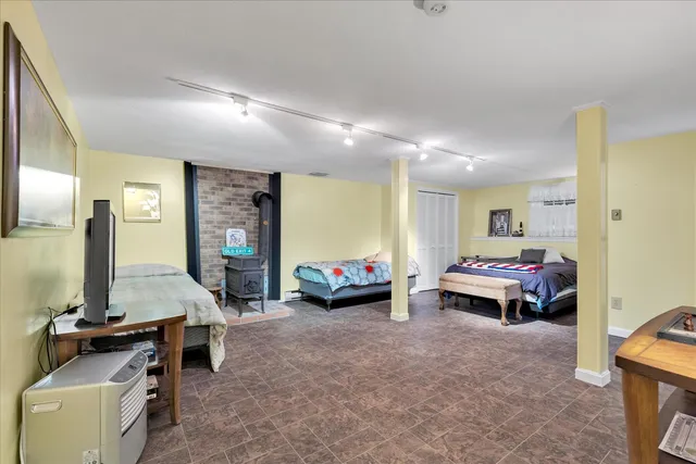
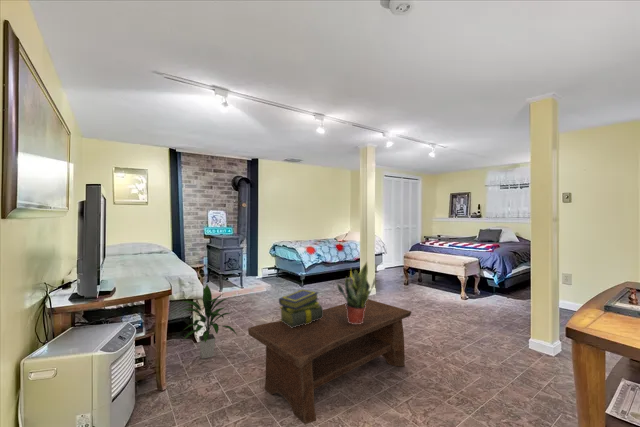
+ coffee table (338, 348)
+ potted plant (353, 290)
+ indoor plant (210, 321)
+ stack of books (300, 306)
